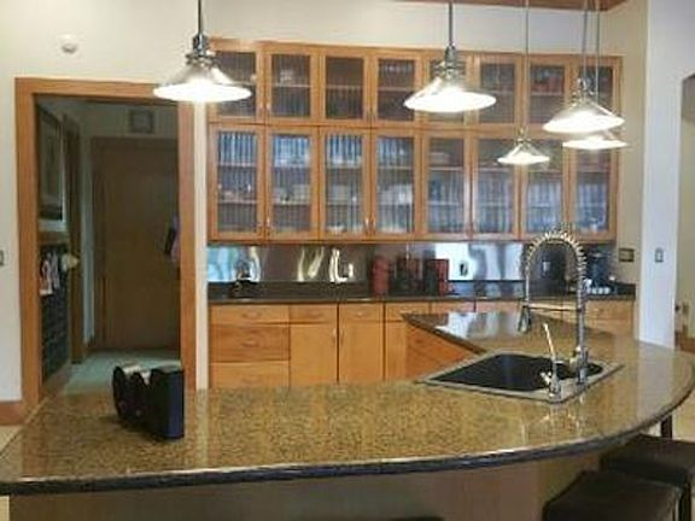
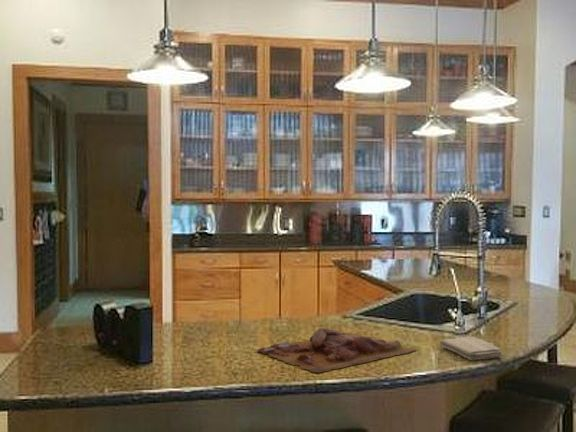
+ cutting board (336, 340)
+ washcloth (470, 347)
